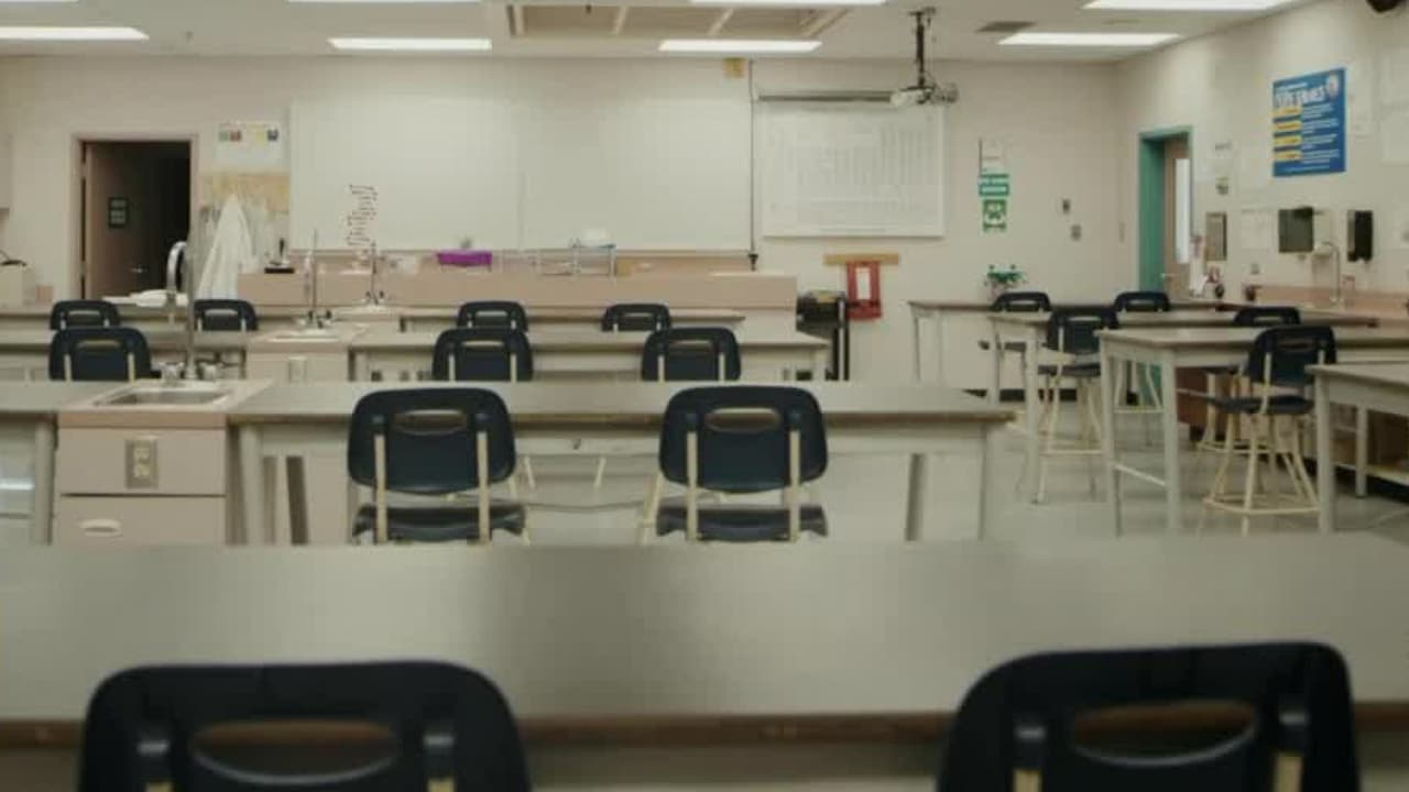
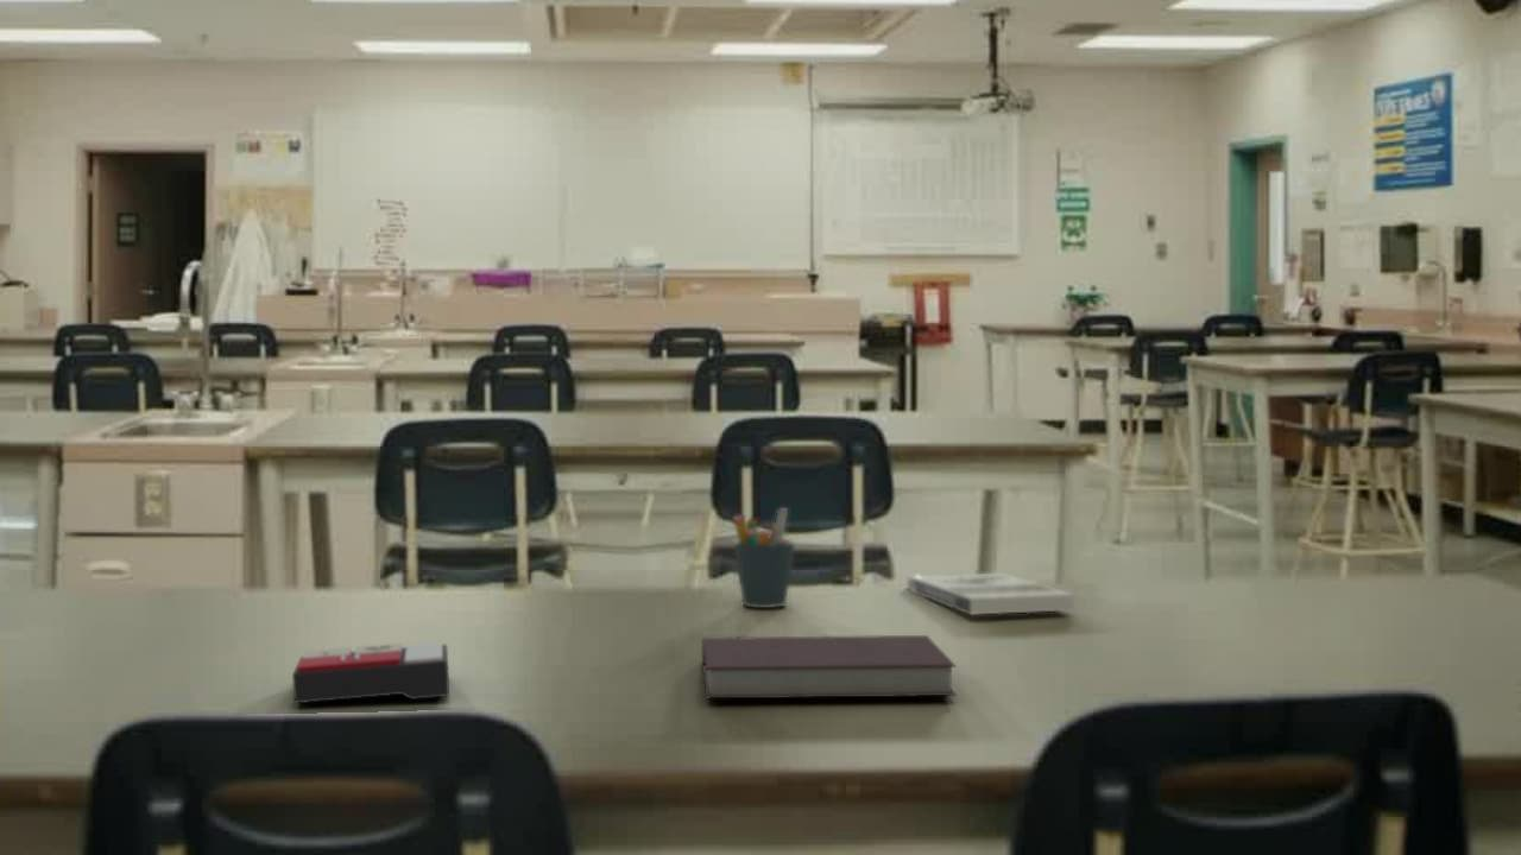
+ notebook (822, 665)
+ book (986, 591)
+ calculator (373, 670)
+ pen holder (763, 556)
